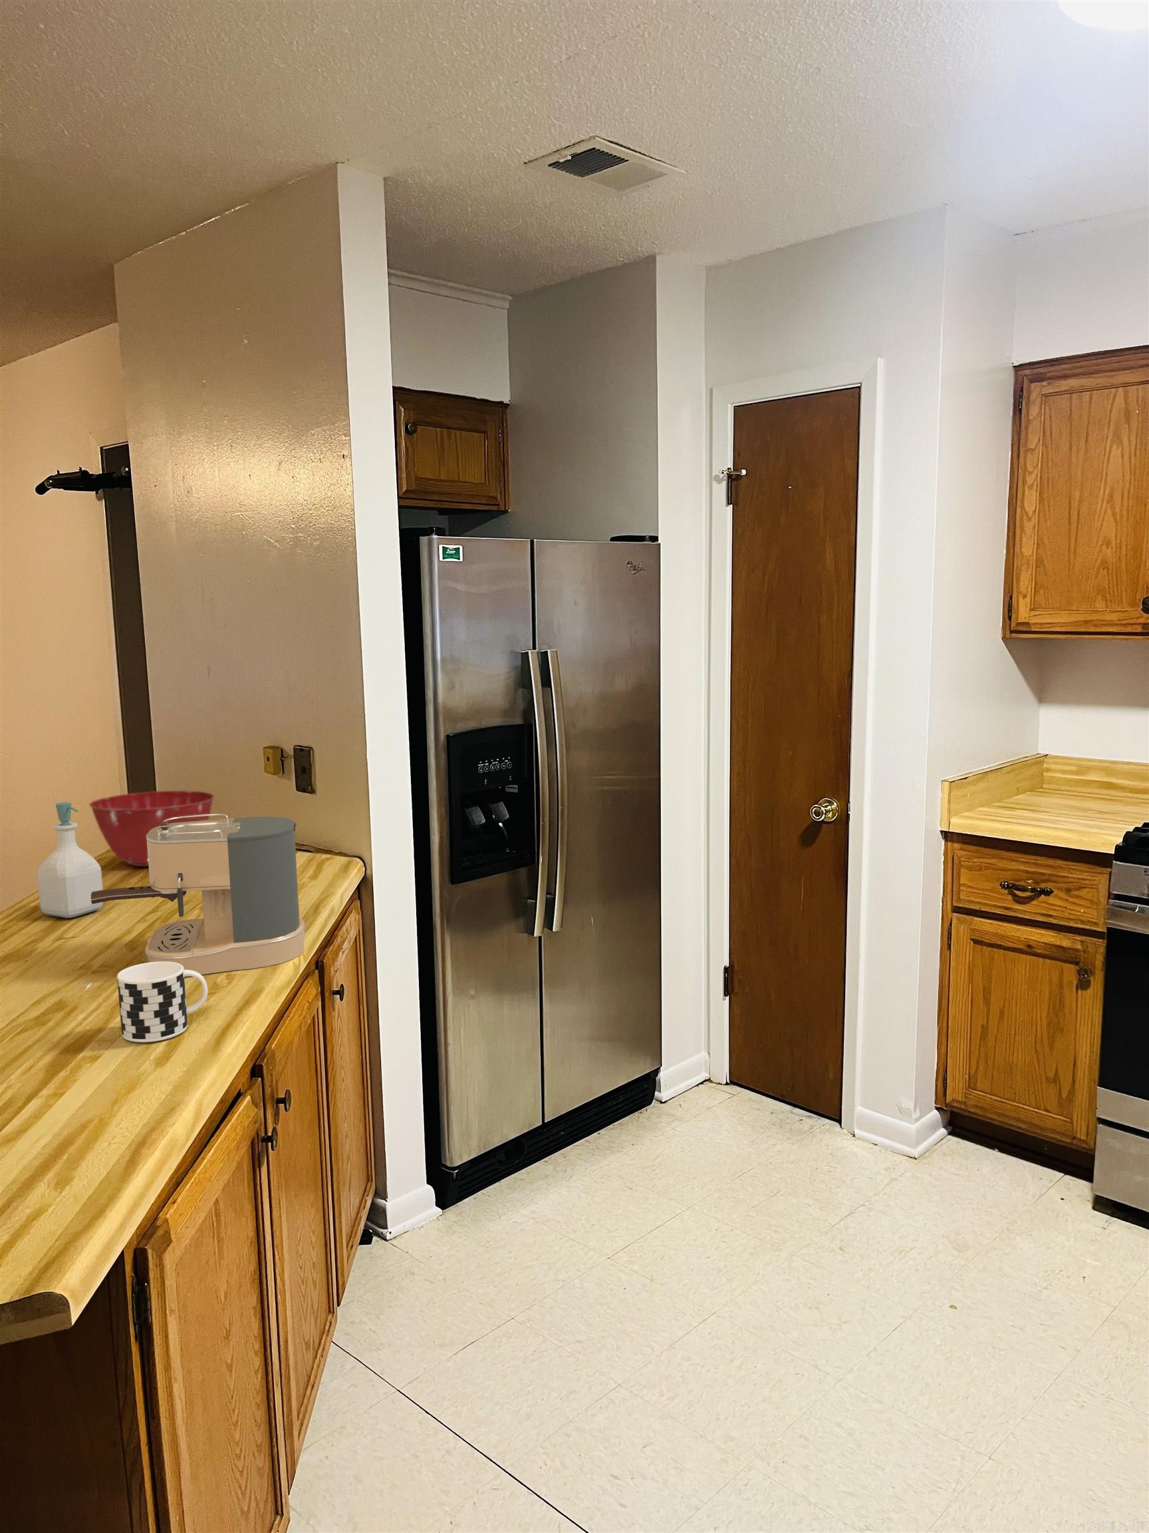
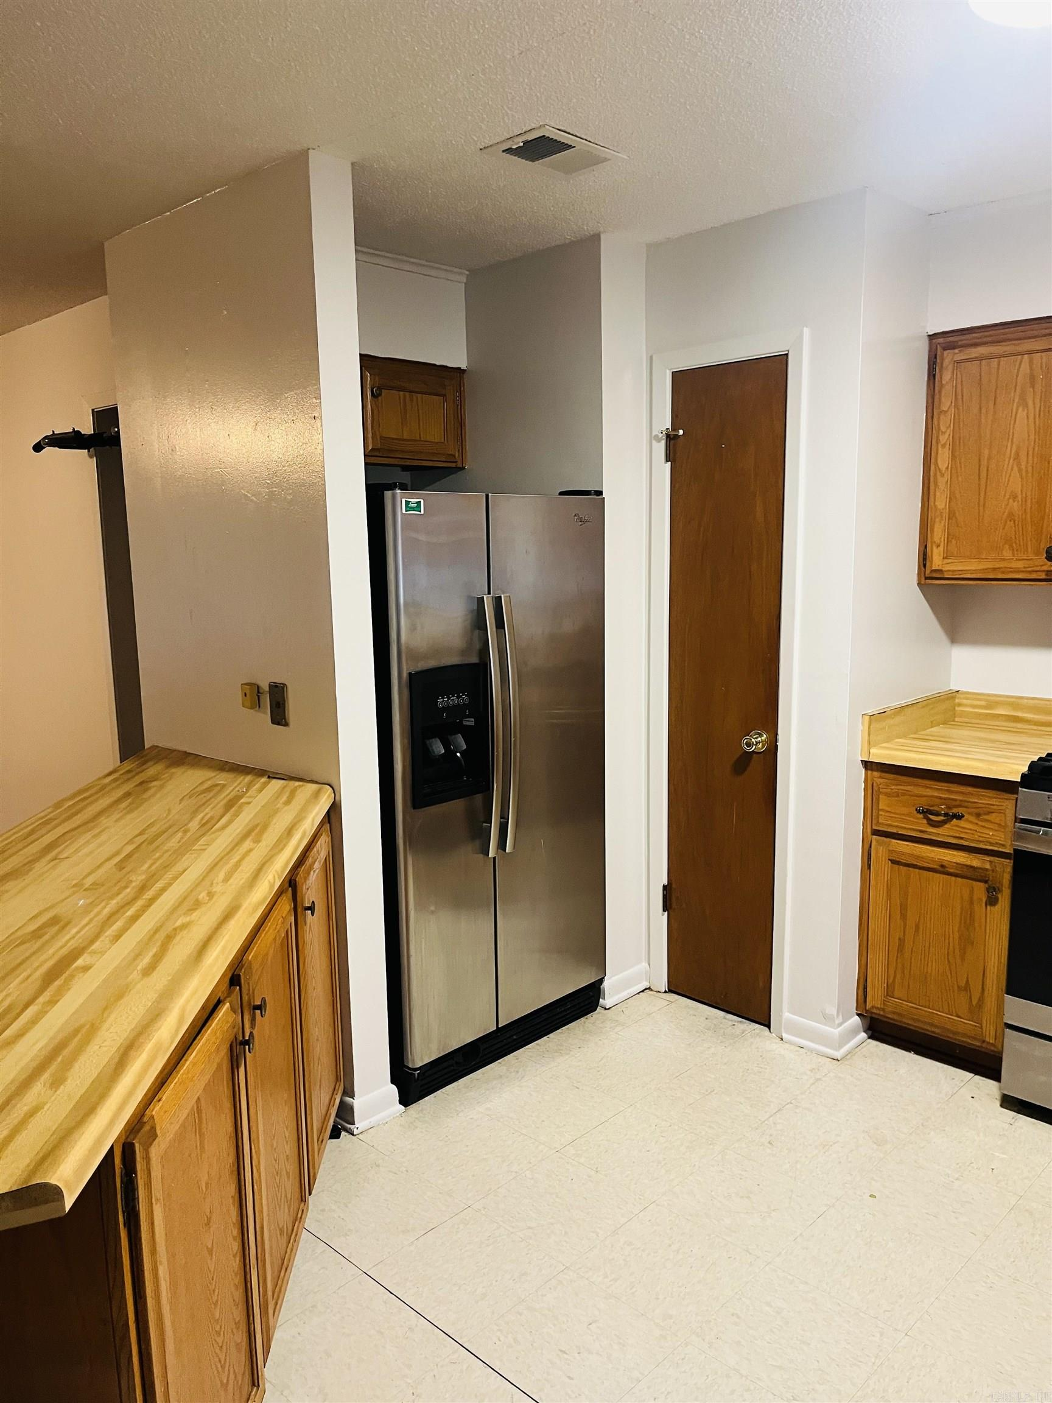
- mixing bowl (154, 827)
- cup (164, 999)
- coffee maker (199, 888)
- soap bottle (68, 858)
